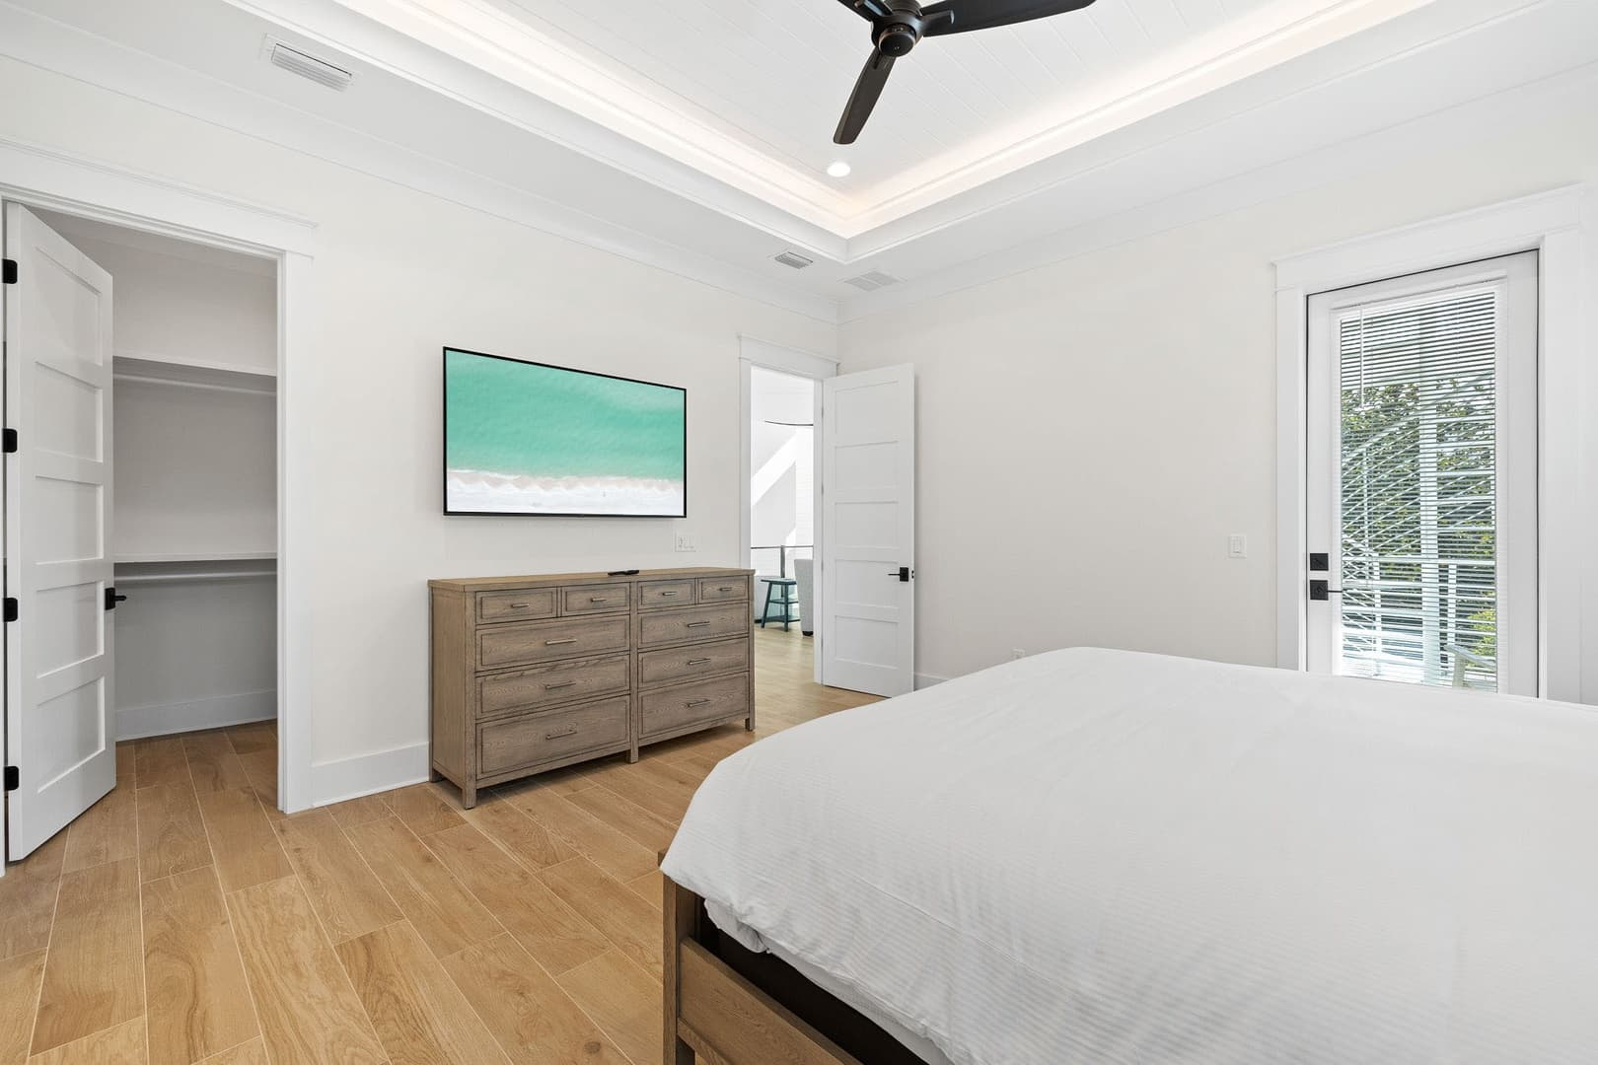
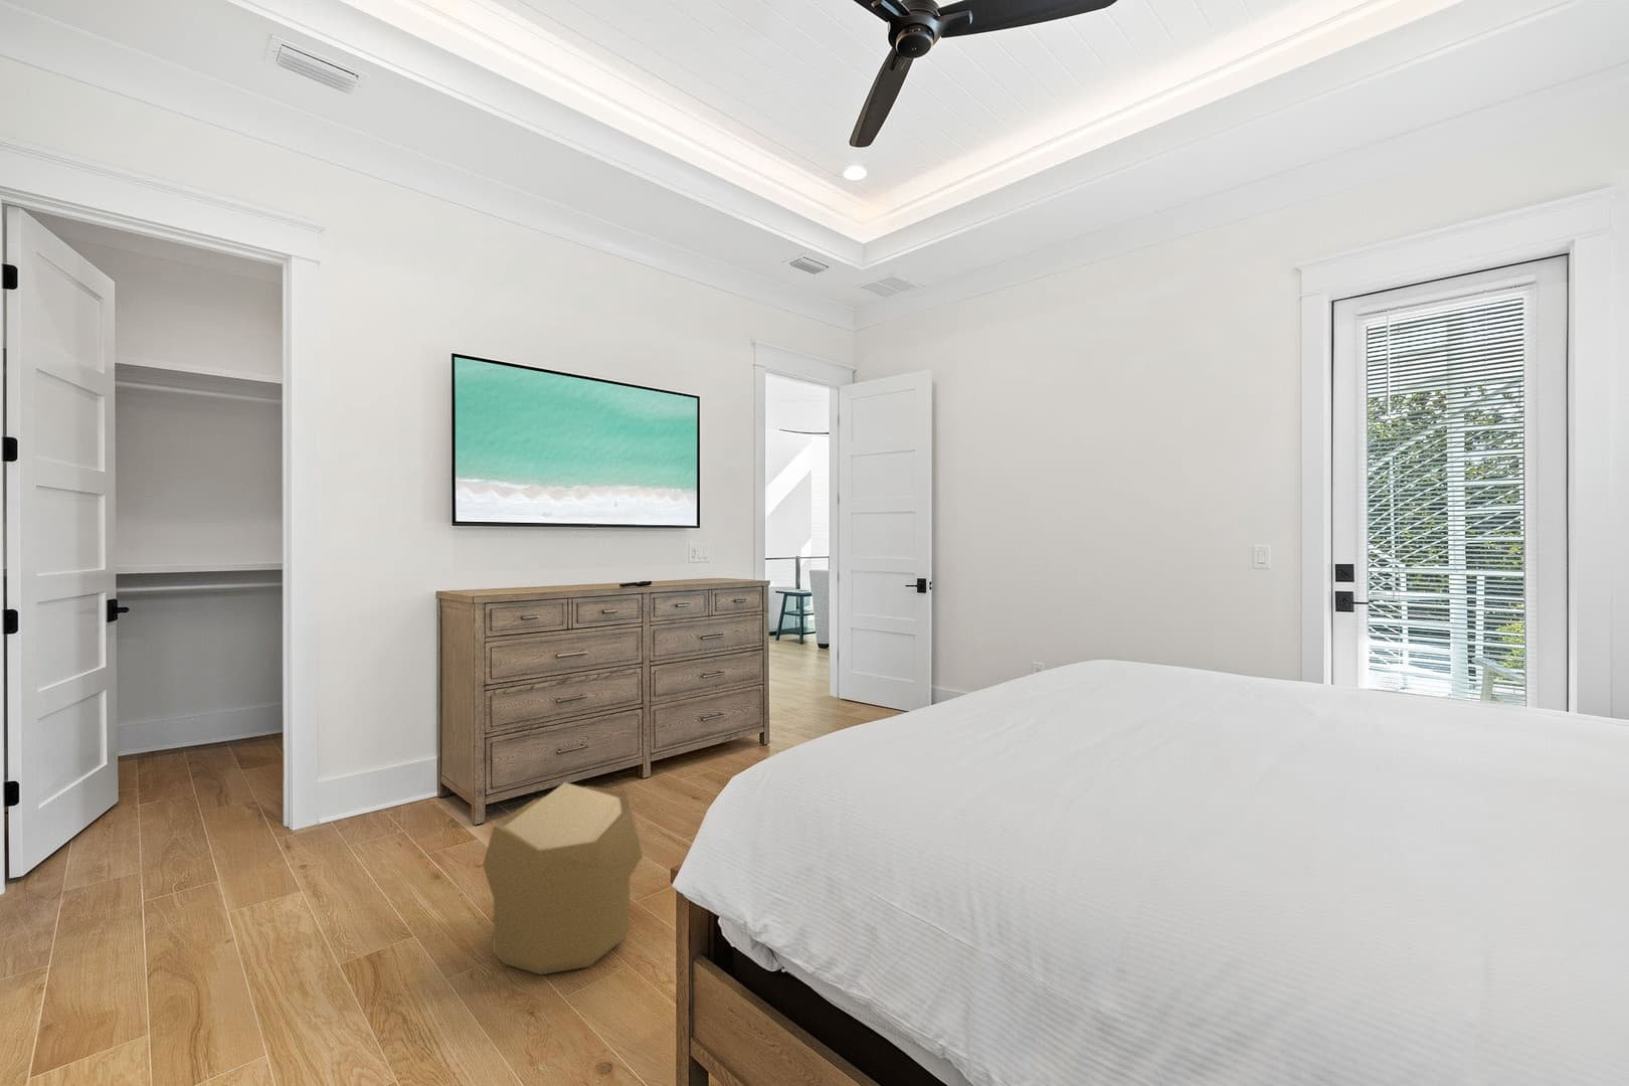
+ pouf (564, 862)
